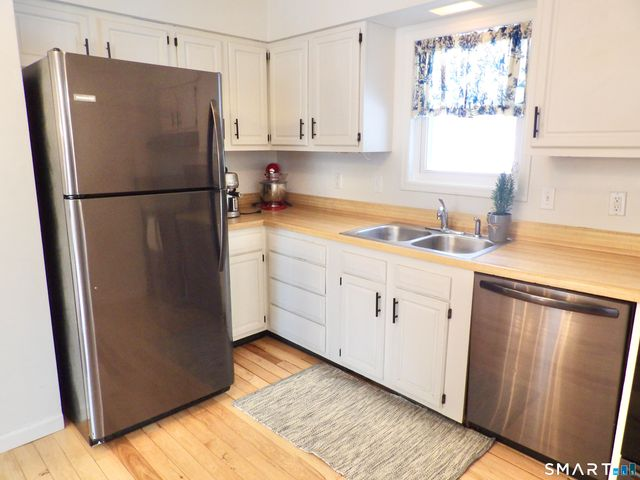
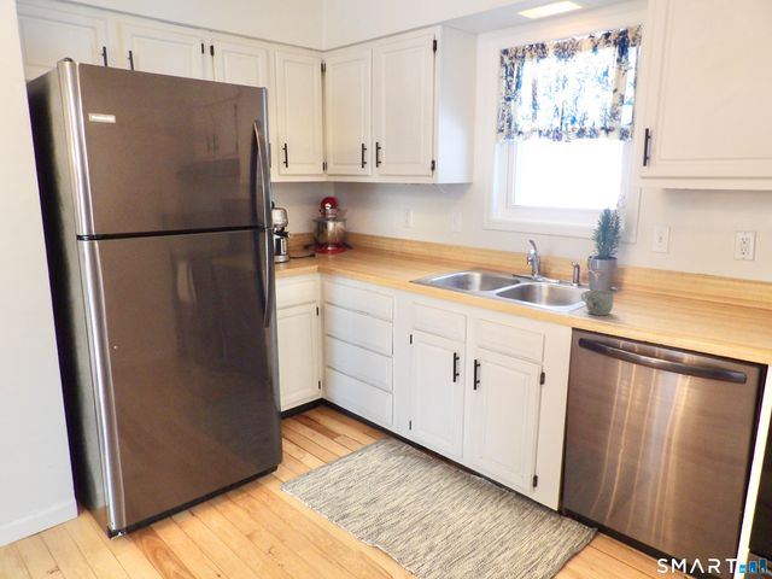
+ mug (596, 302)
